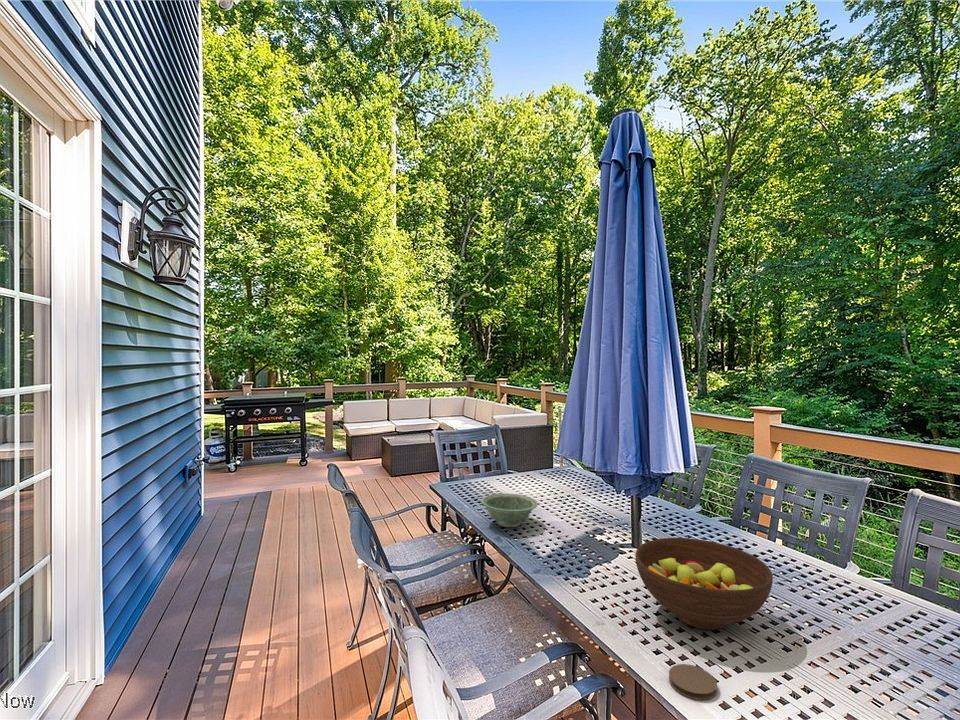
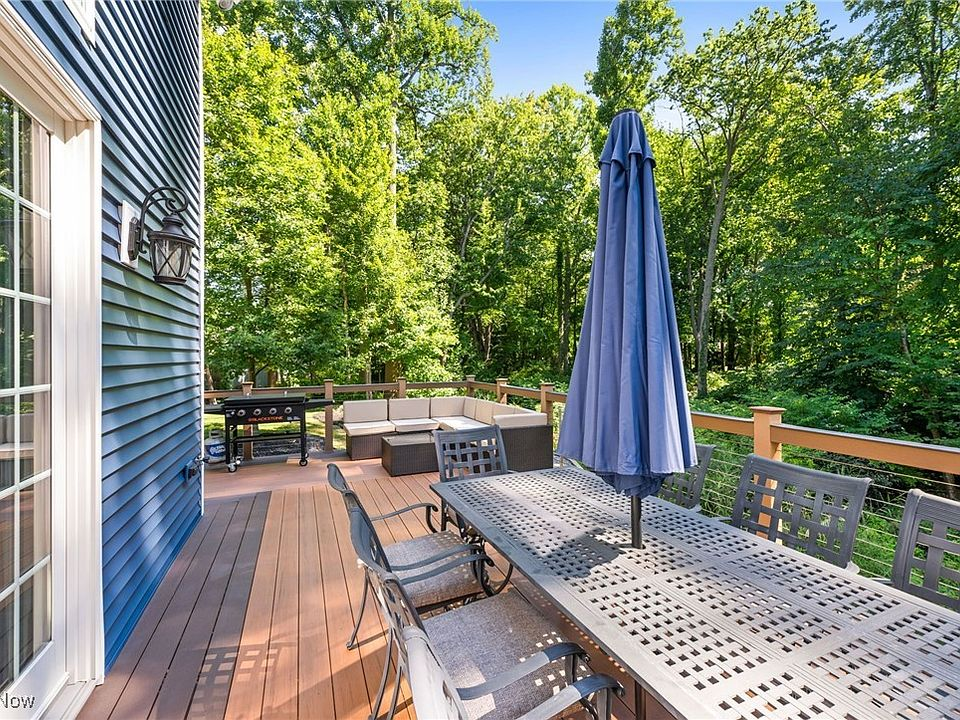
- fruit bowl (700, 589)
- coaster (692, 681)
- bowl (509, 511)
